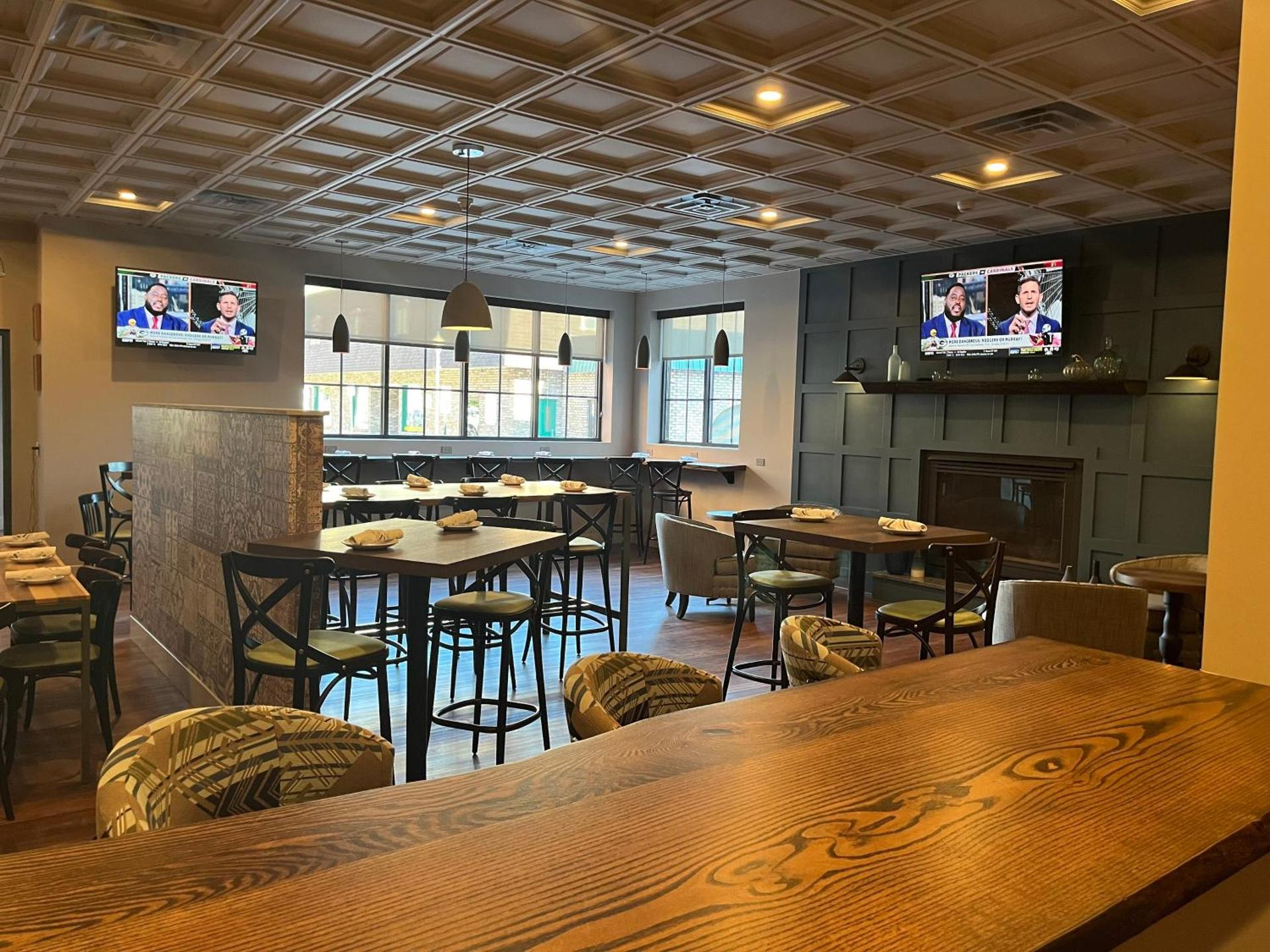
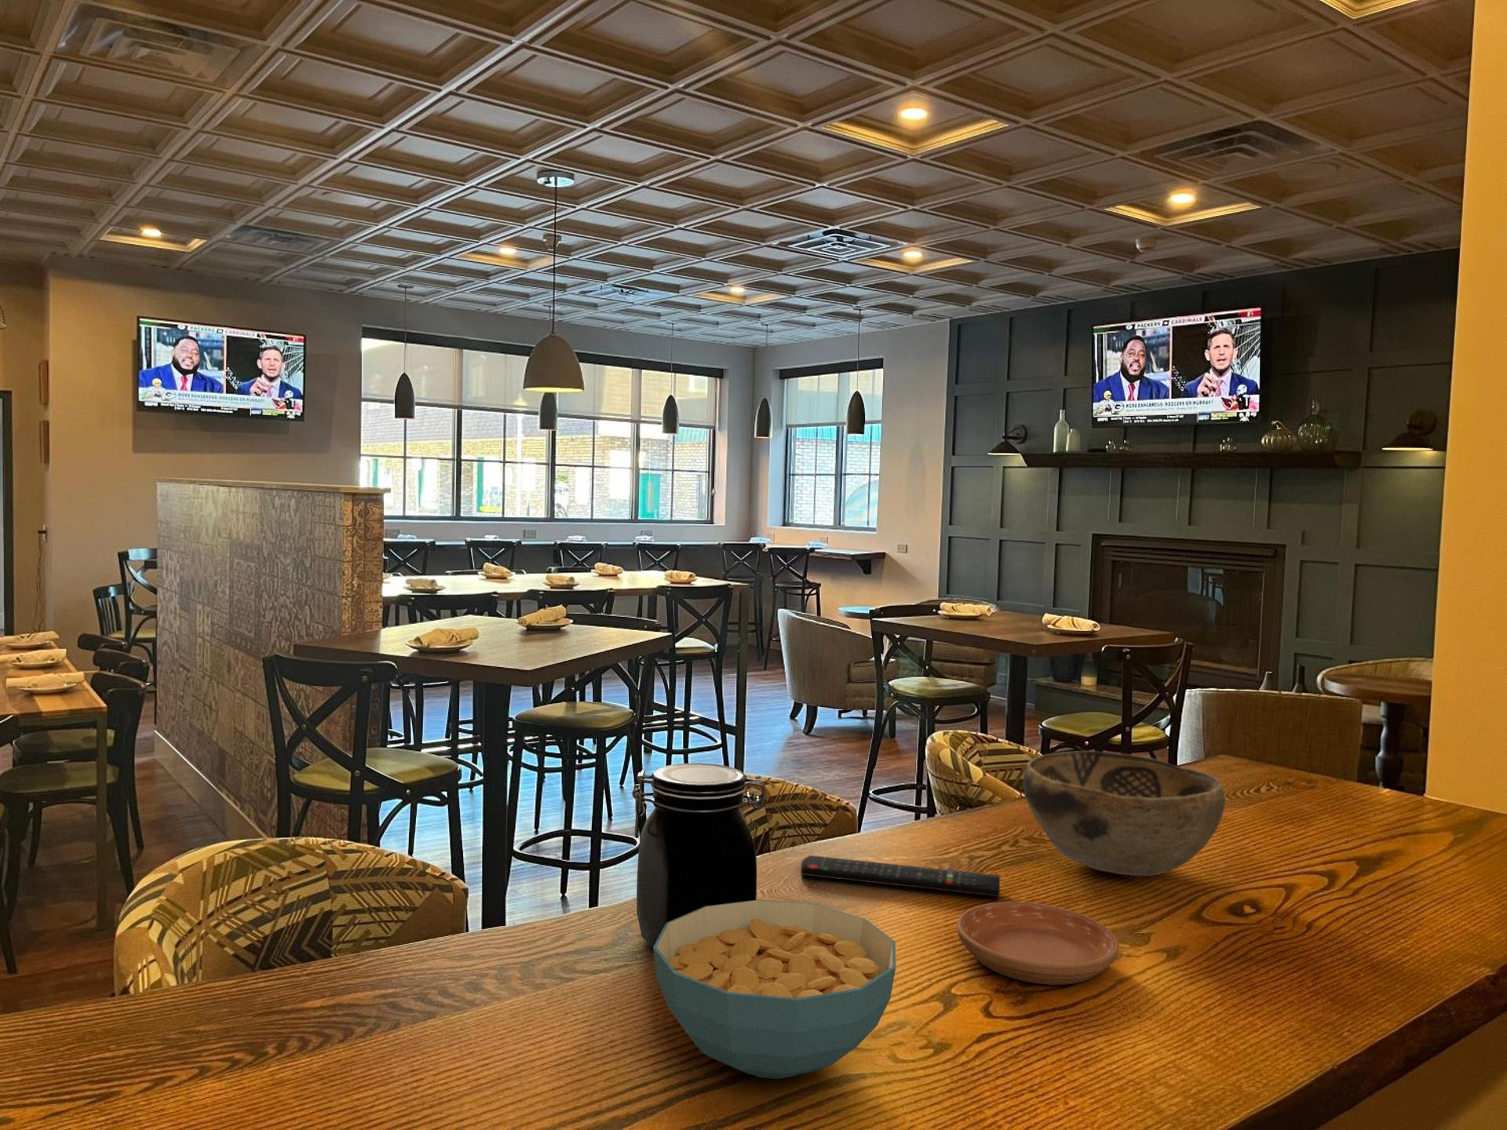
+ cereal bowl (774, 1002)
+ remote control (898, 876)
+ saucer (1035, 944)
+ decorative bowl (1119, 819)
+ jar (697, 861)
